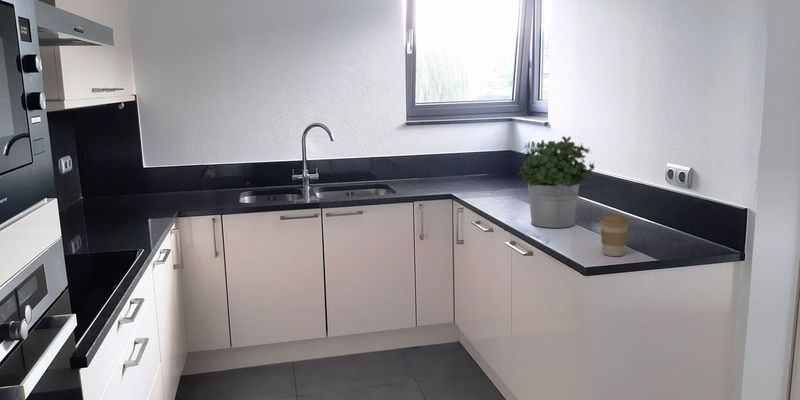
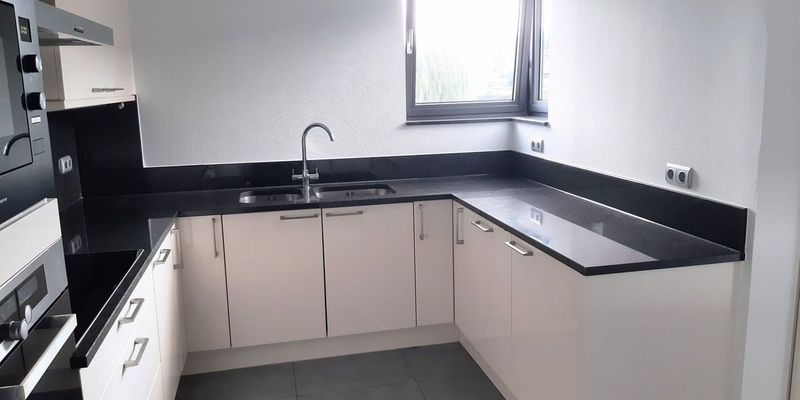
- potted plant (556, 180)
- coffee cup (614, 234)
